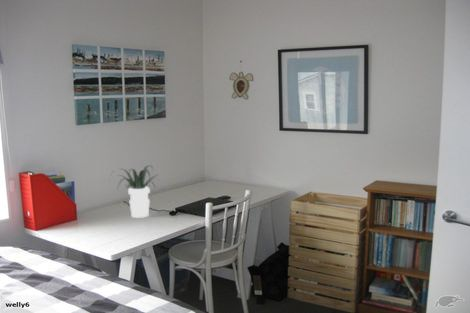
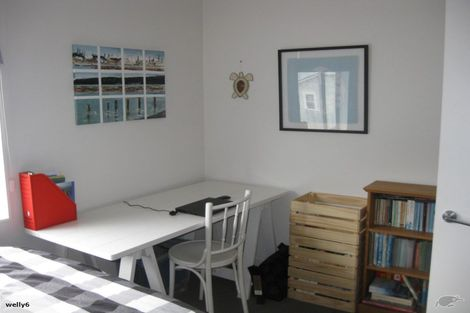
- potted plant (139, 191)
